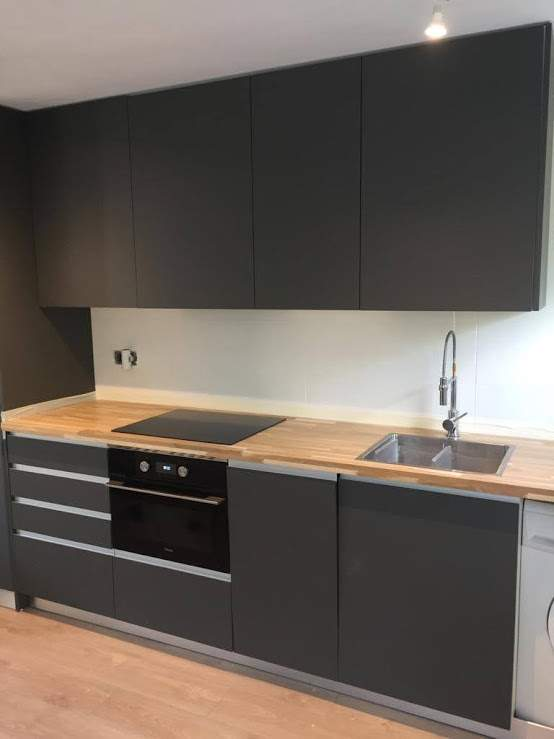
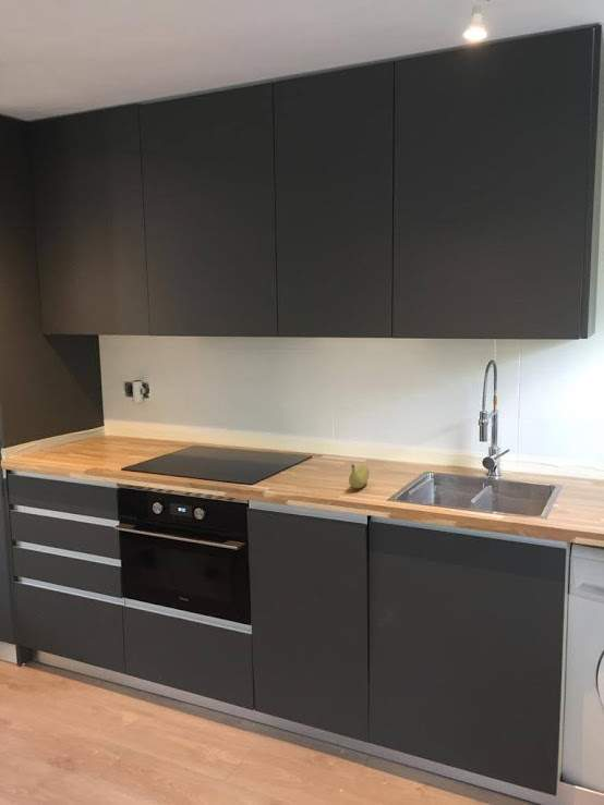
+ fruit (359, 473)
